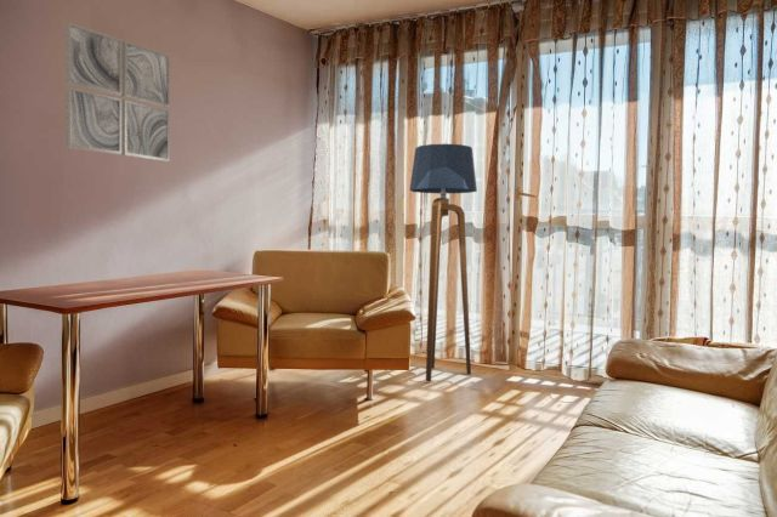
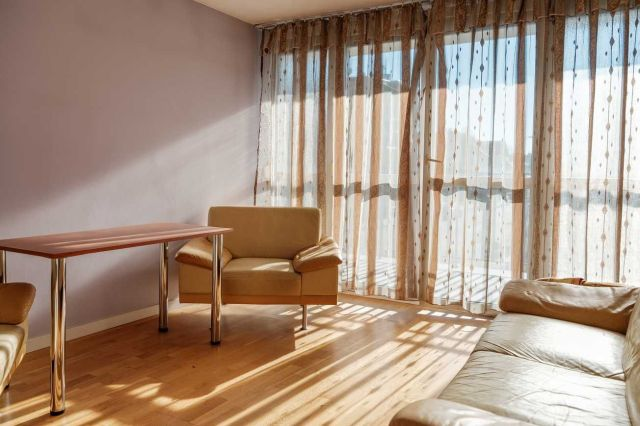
- floor lamp (438, 262)
- wall art (120, 98)
